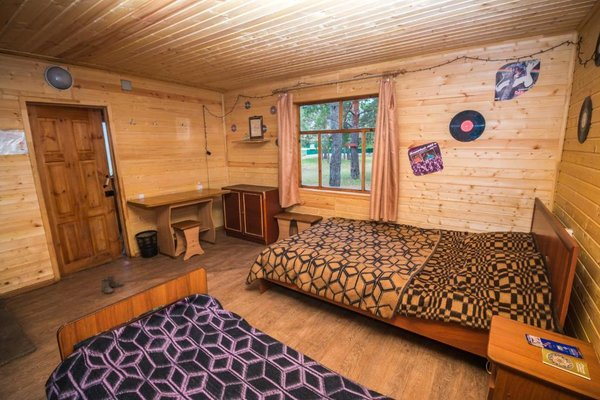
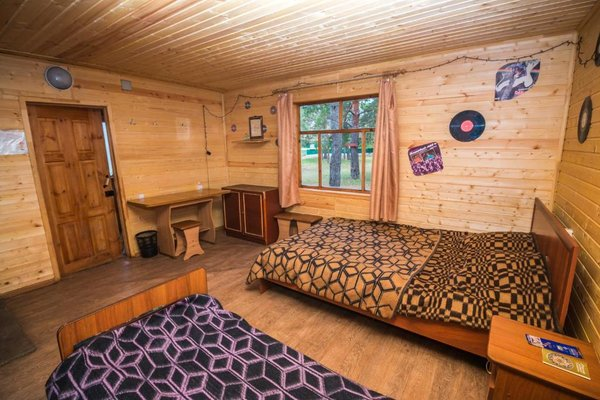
- boots (110, 284)
